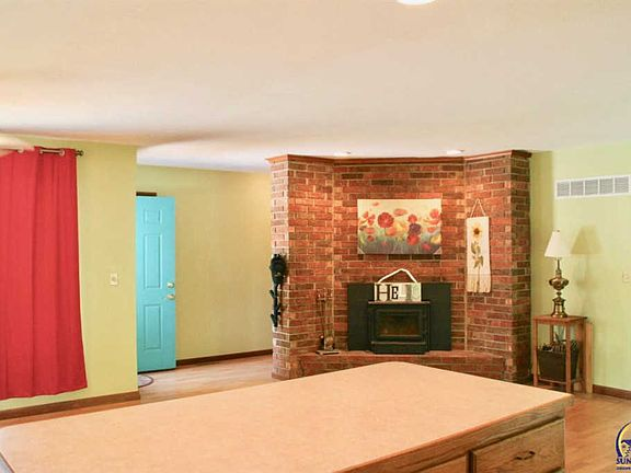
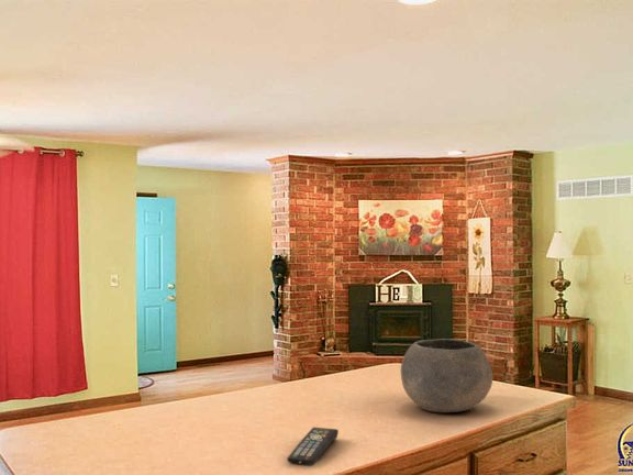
+ bowl (446, 375)
+ remote control (314, 444)
